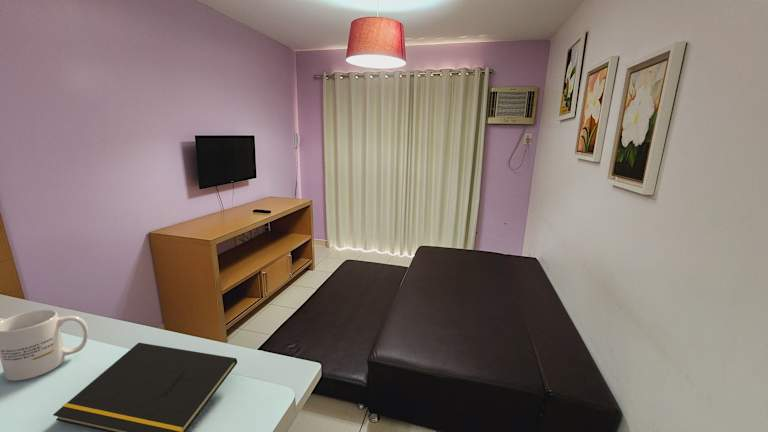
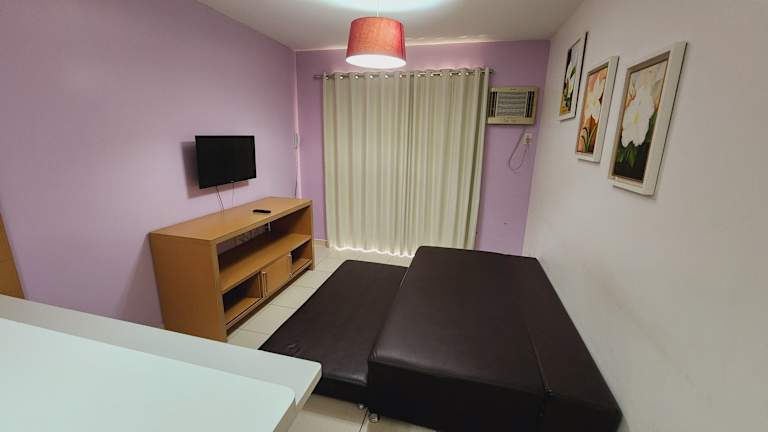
- mug (42, 339)
- notepad (153, 386)
